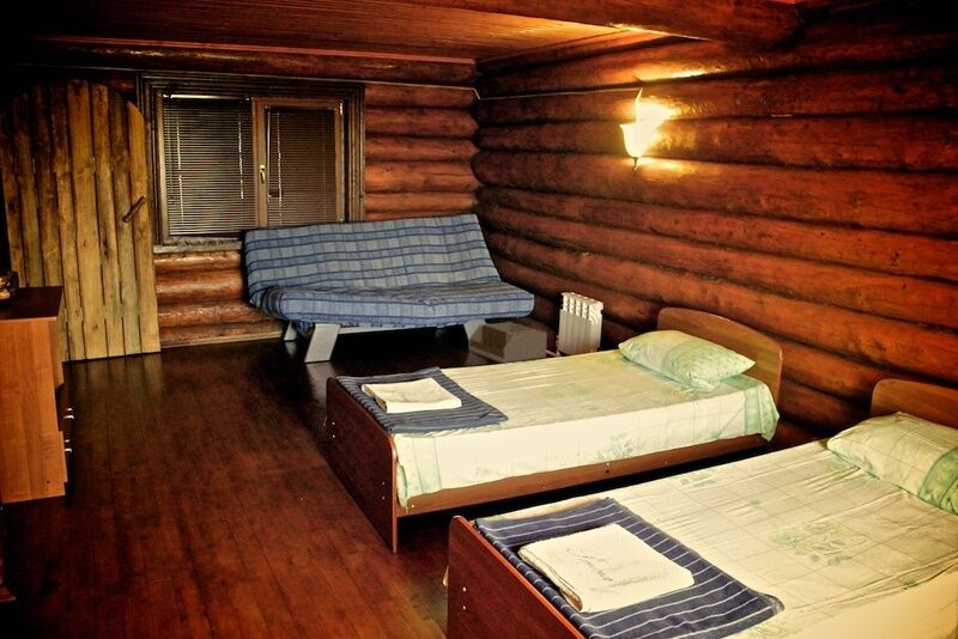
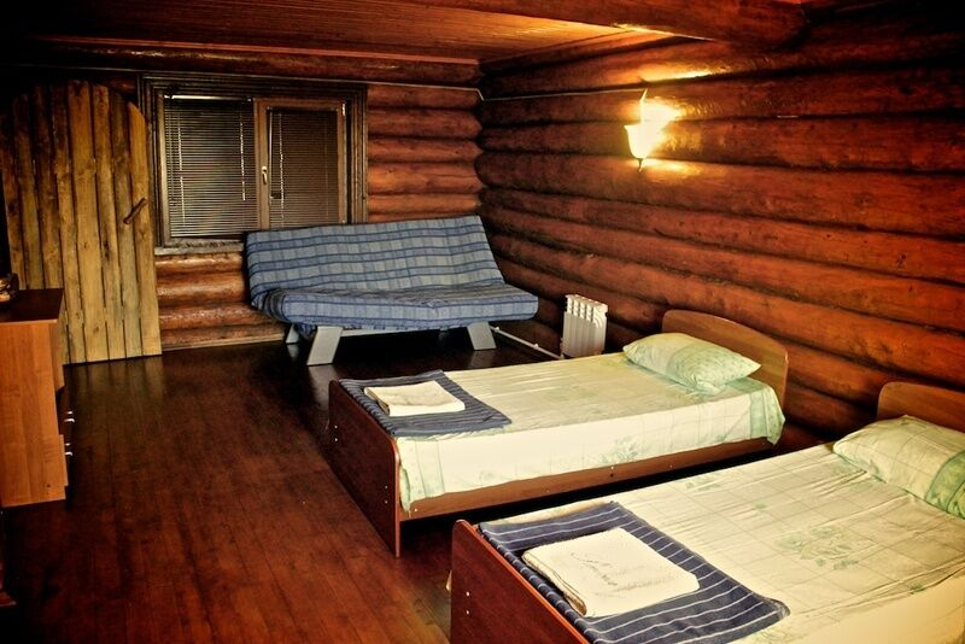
- storage bin (505, 341)
